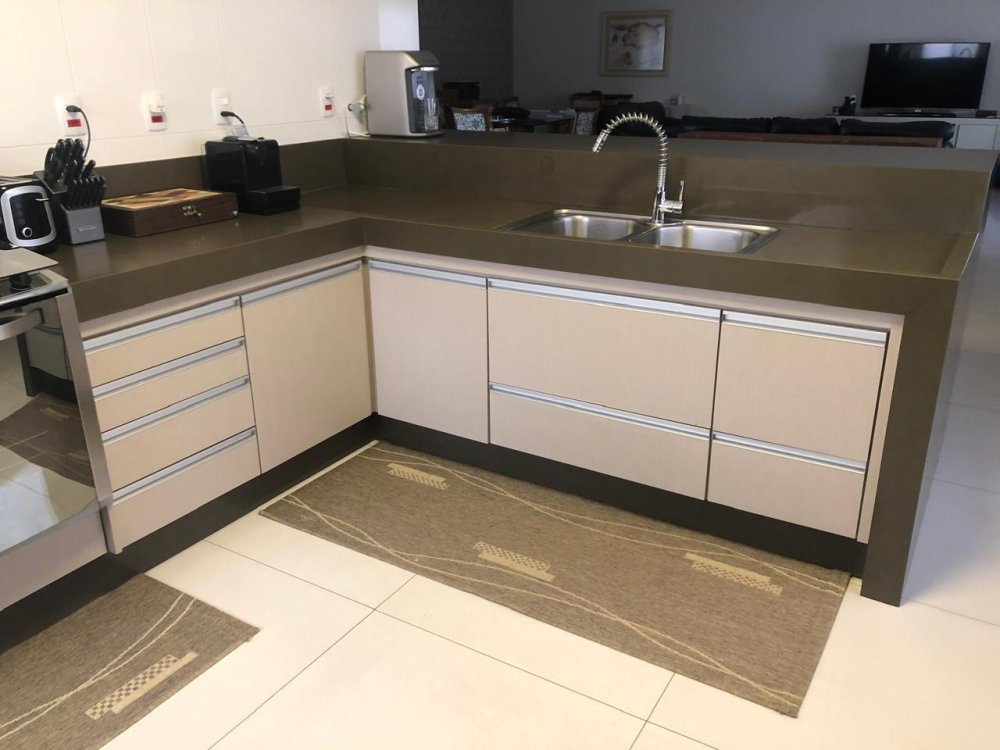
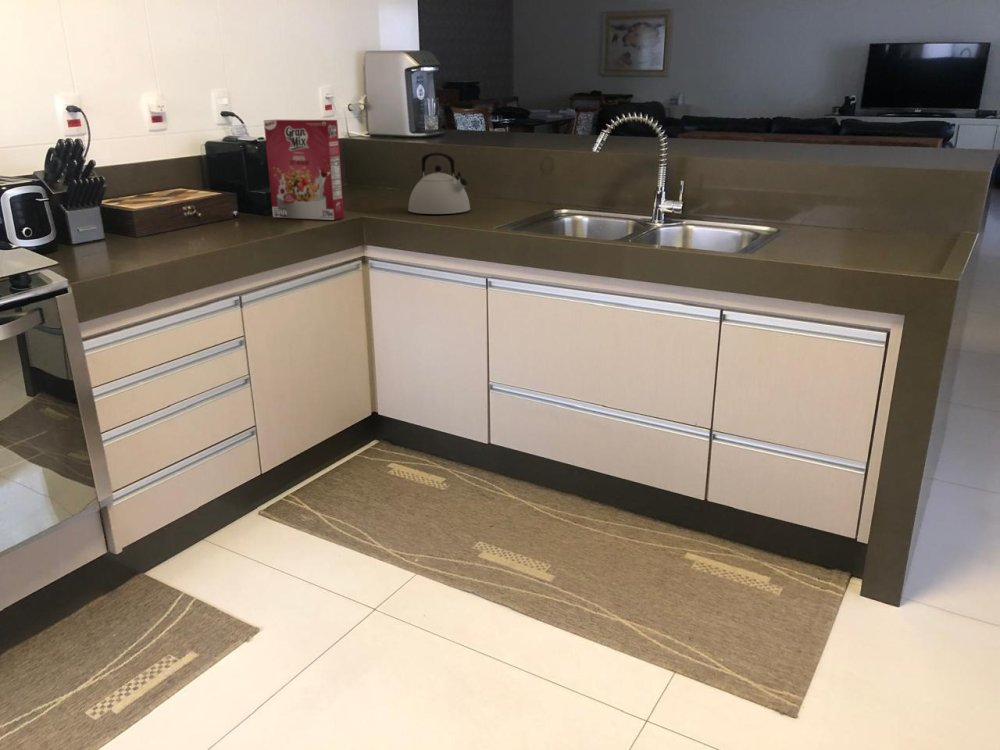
+ cereal box (304, 169)
+ kettle (439, 181)
